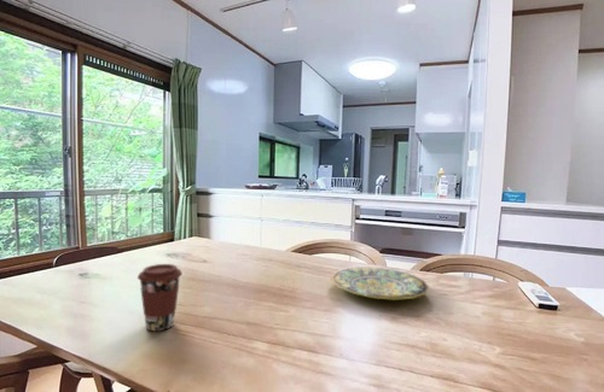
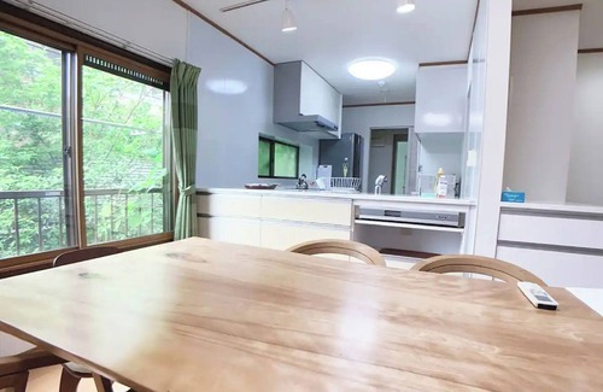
- plate (377, 285)
- coffee cup (159, 297)
